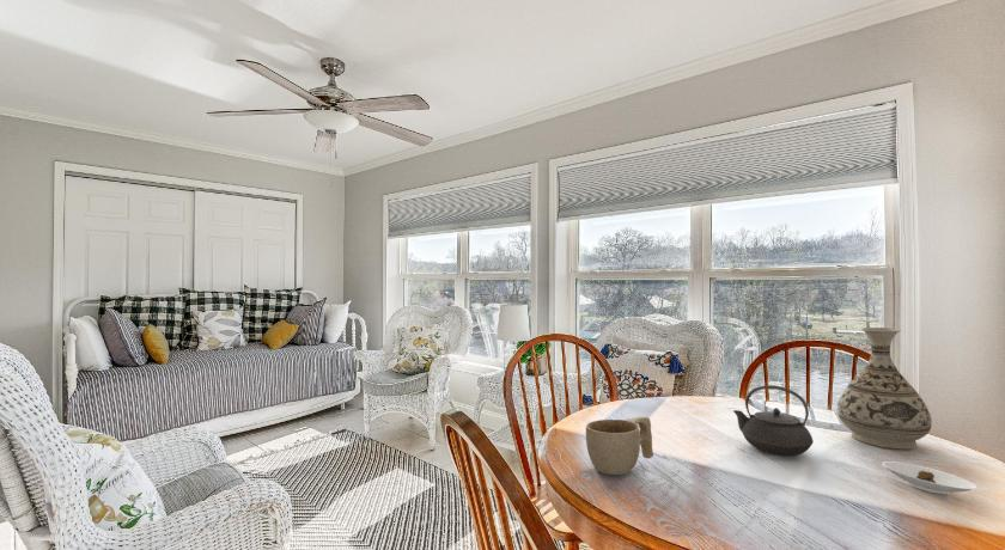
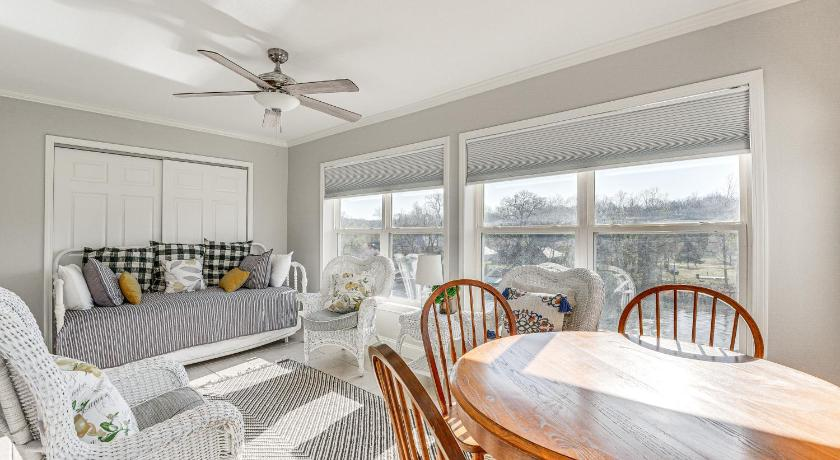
- vase (882, 384)
- saucer (926, 478)
- teapot (770, 416)
- cup (622, 445)
